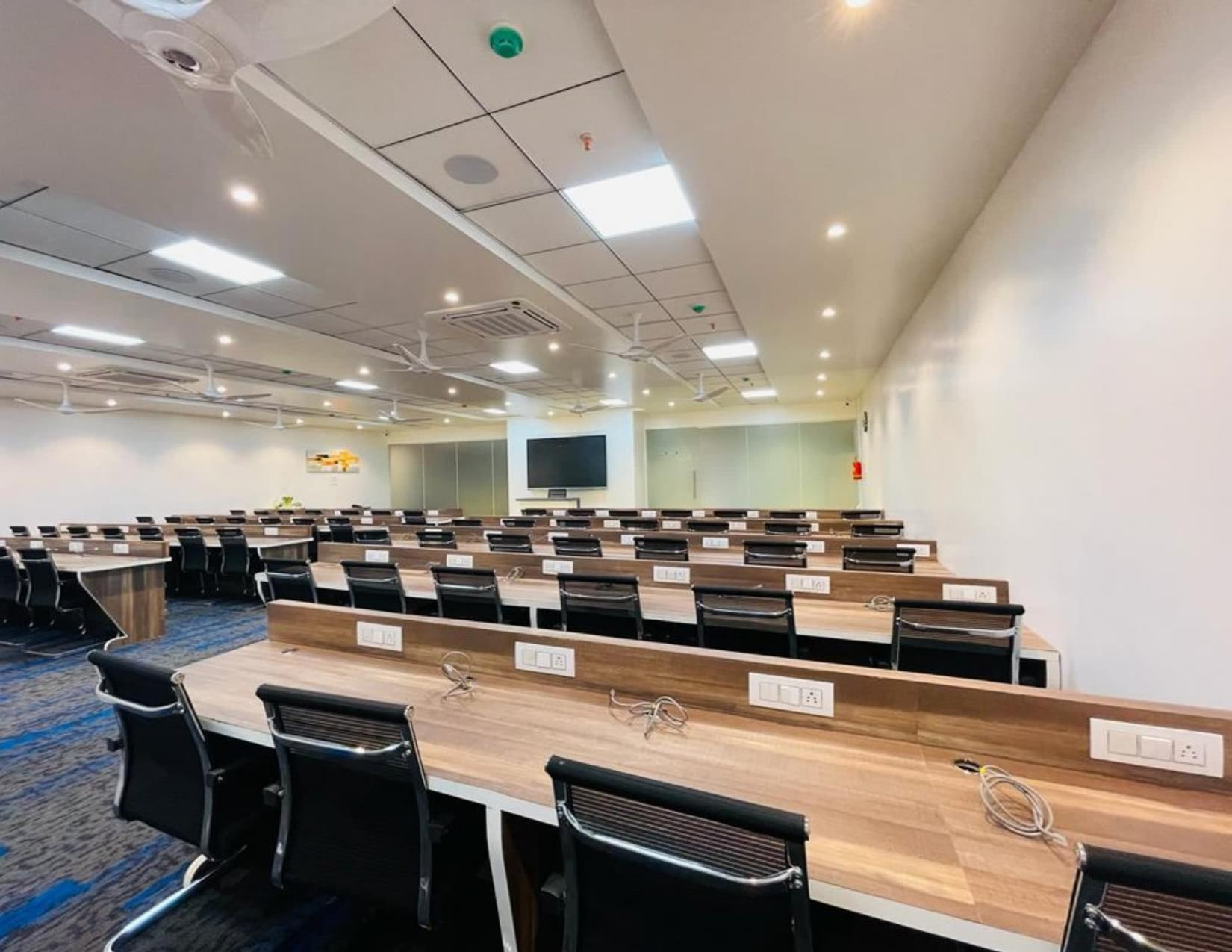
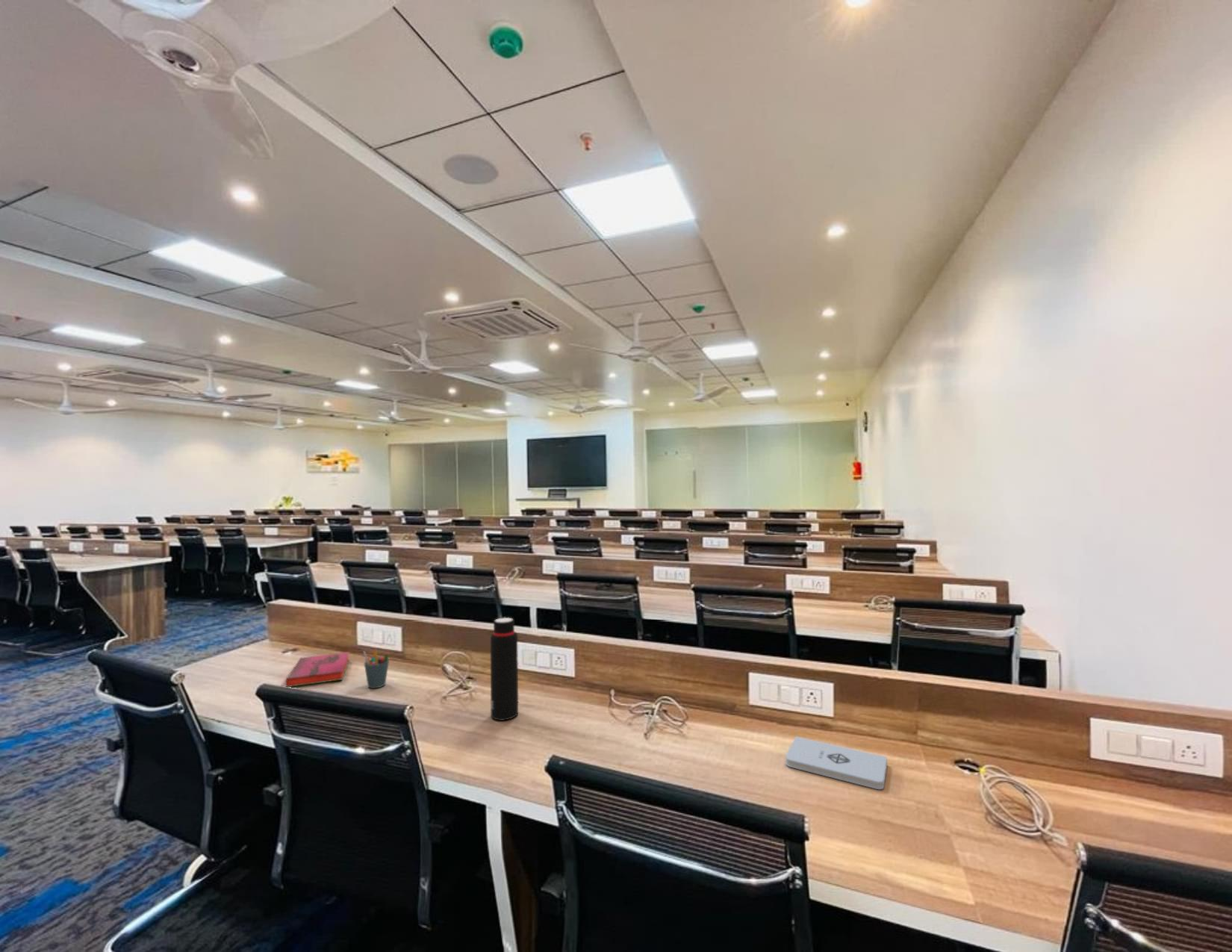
+ notepad (836, 761)
+ hardback book (320, 668)
+ water bottle (503, 666)
+ pen holder (376, 667)
